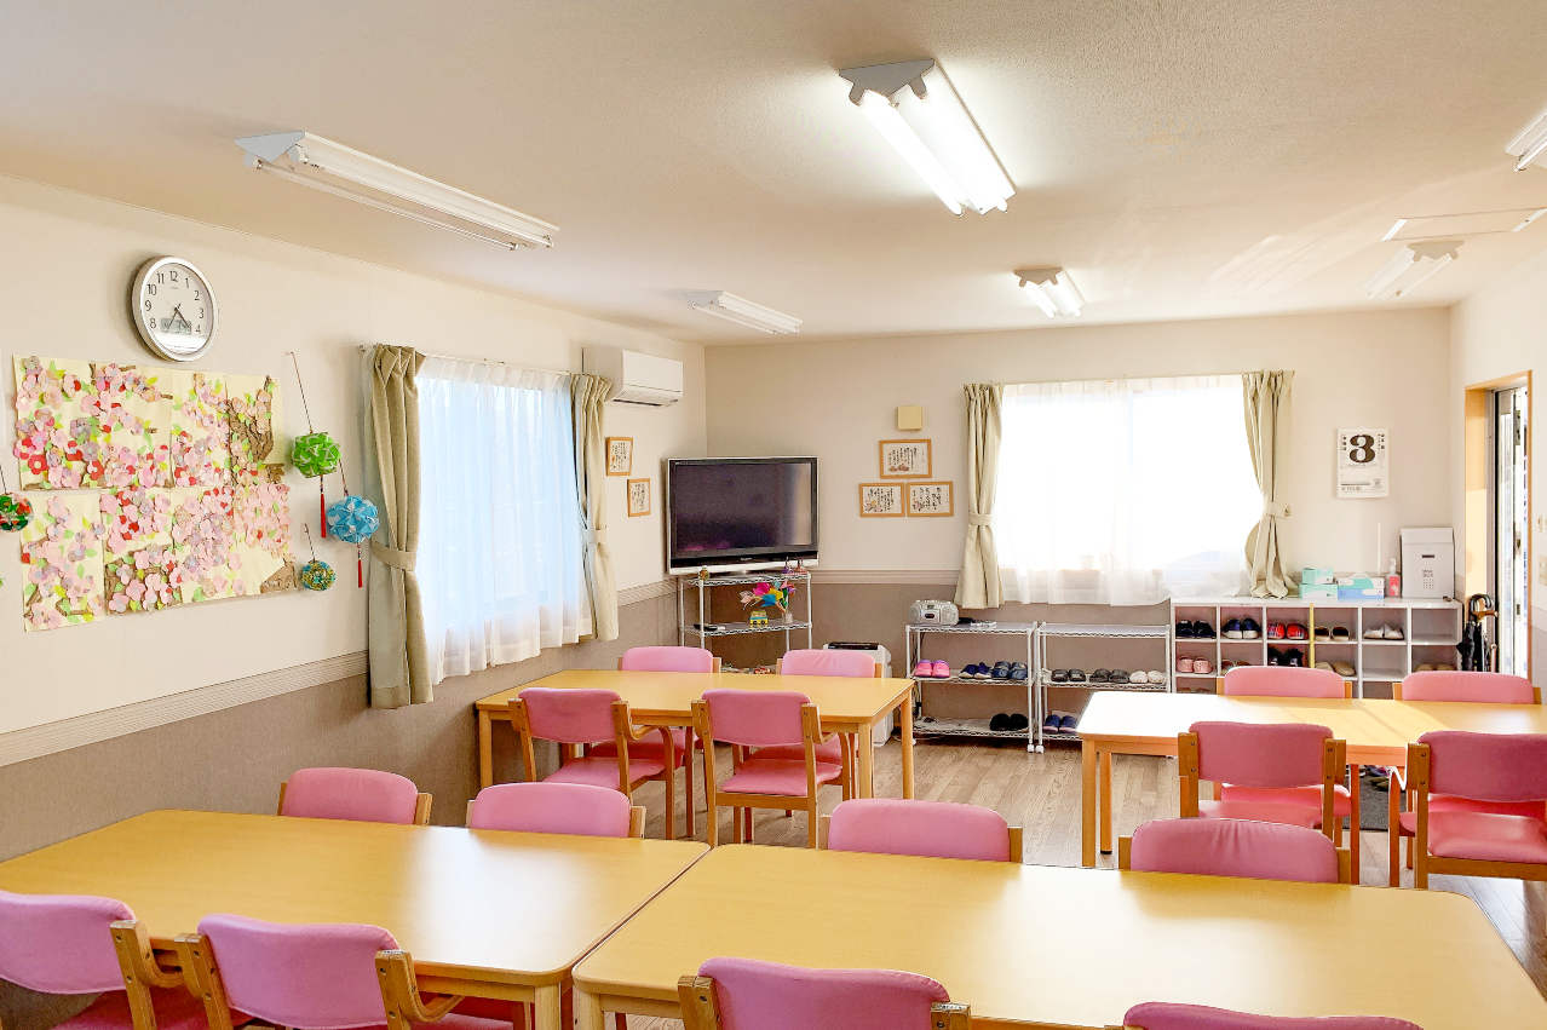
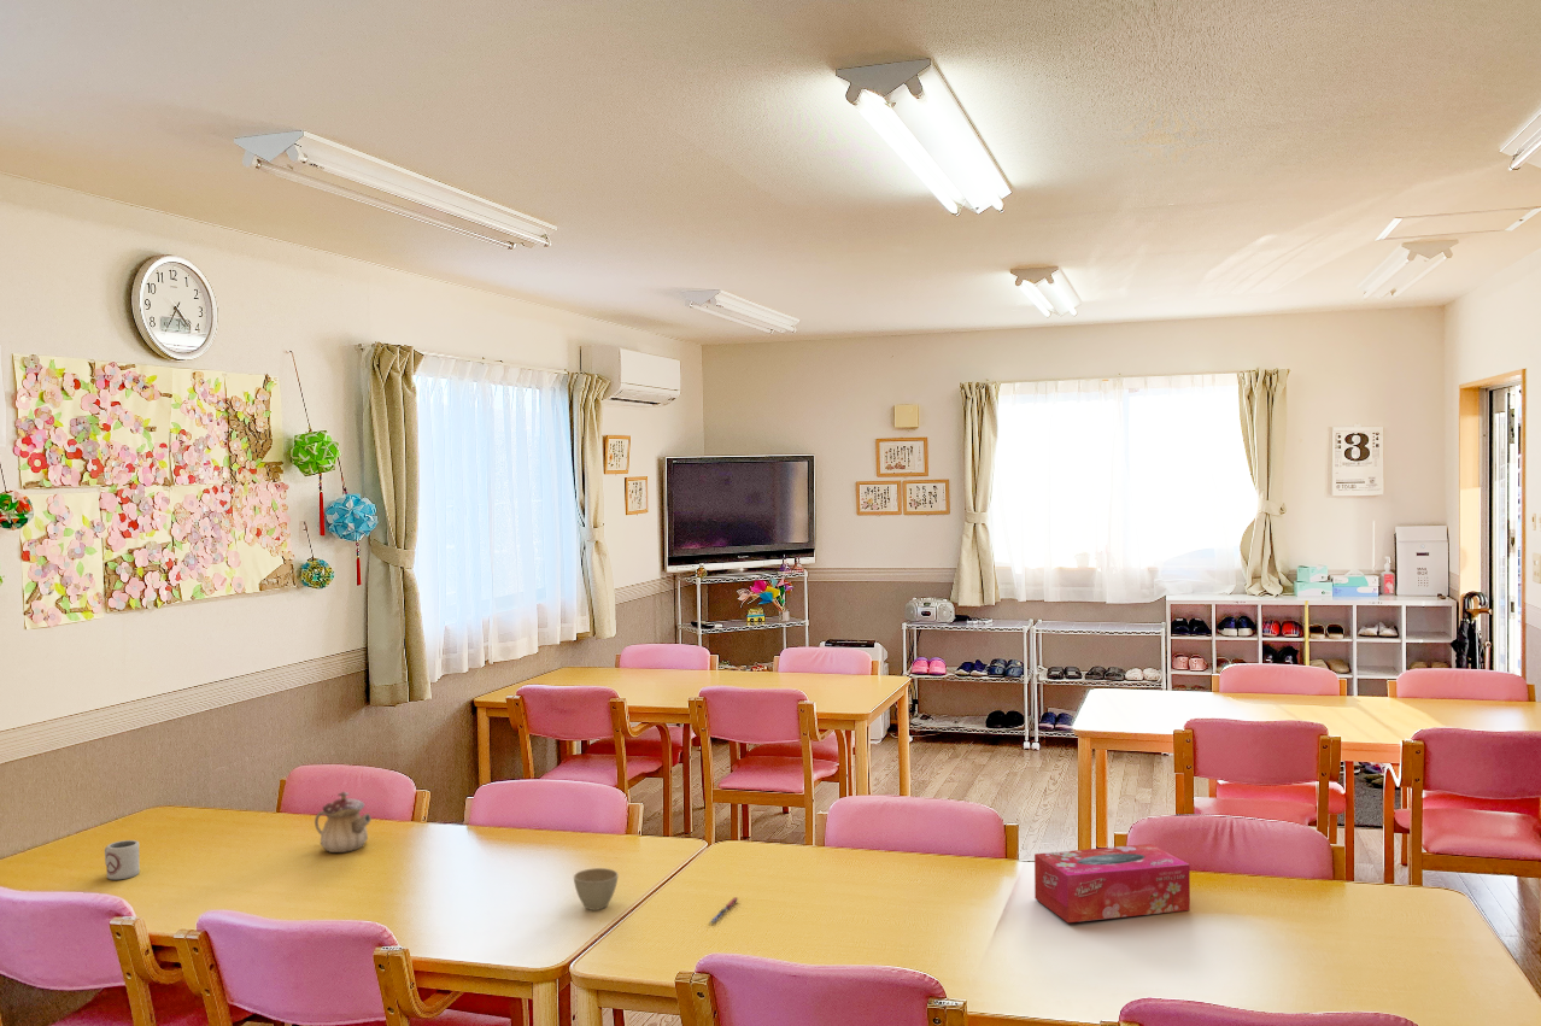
+ cup (119, 858)
+ teapot (341, 819)
+ flower pot (596, 890)
+ pen (723, 909)
+ tissue box (1111, 881)
